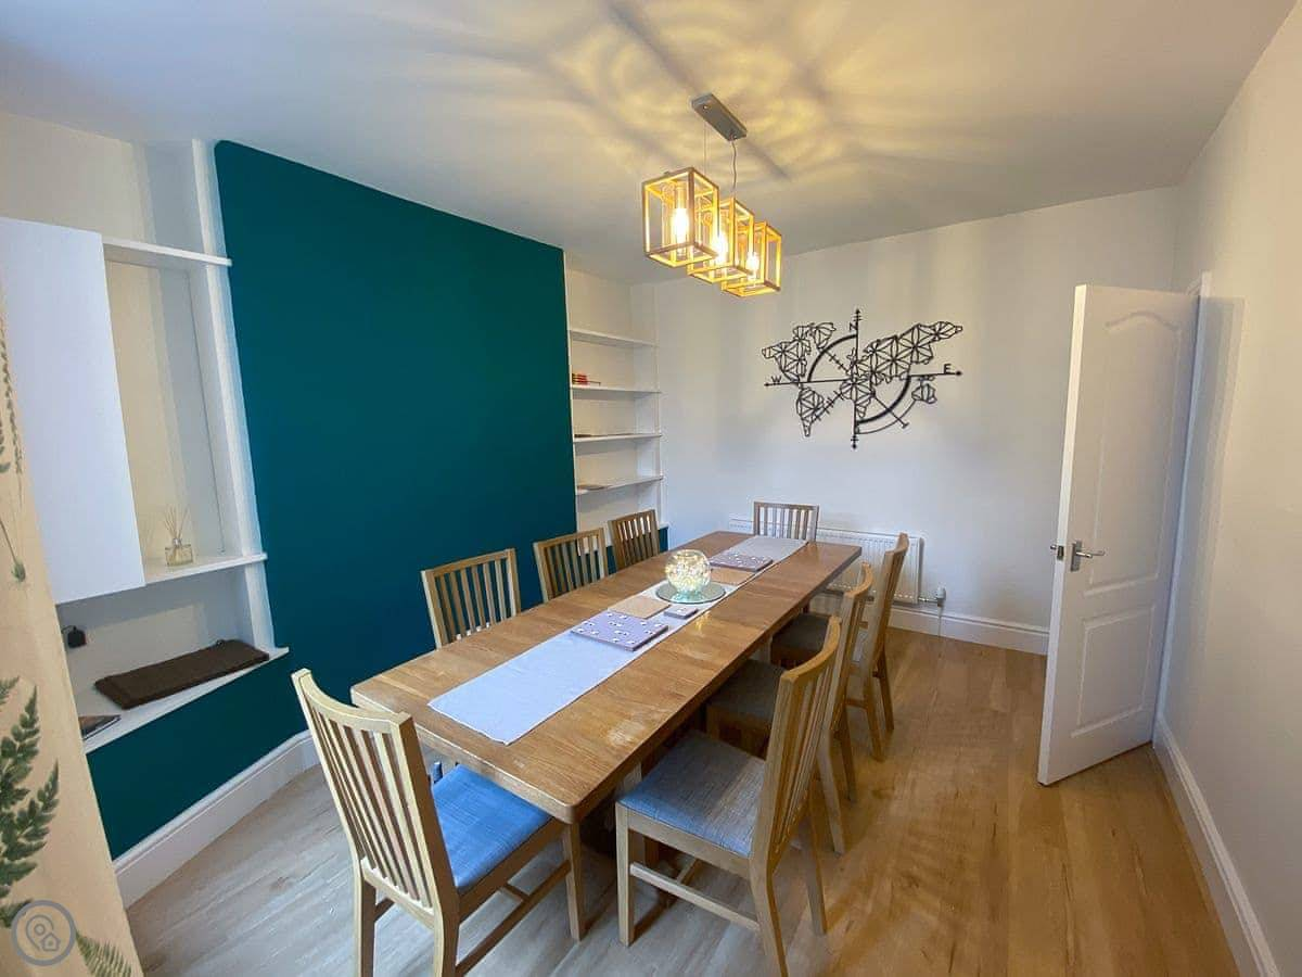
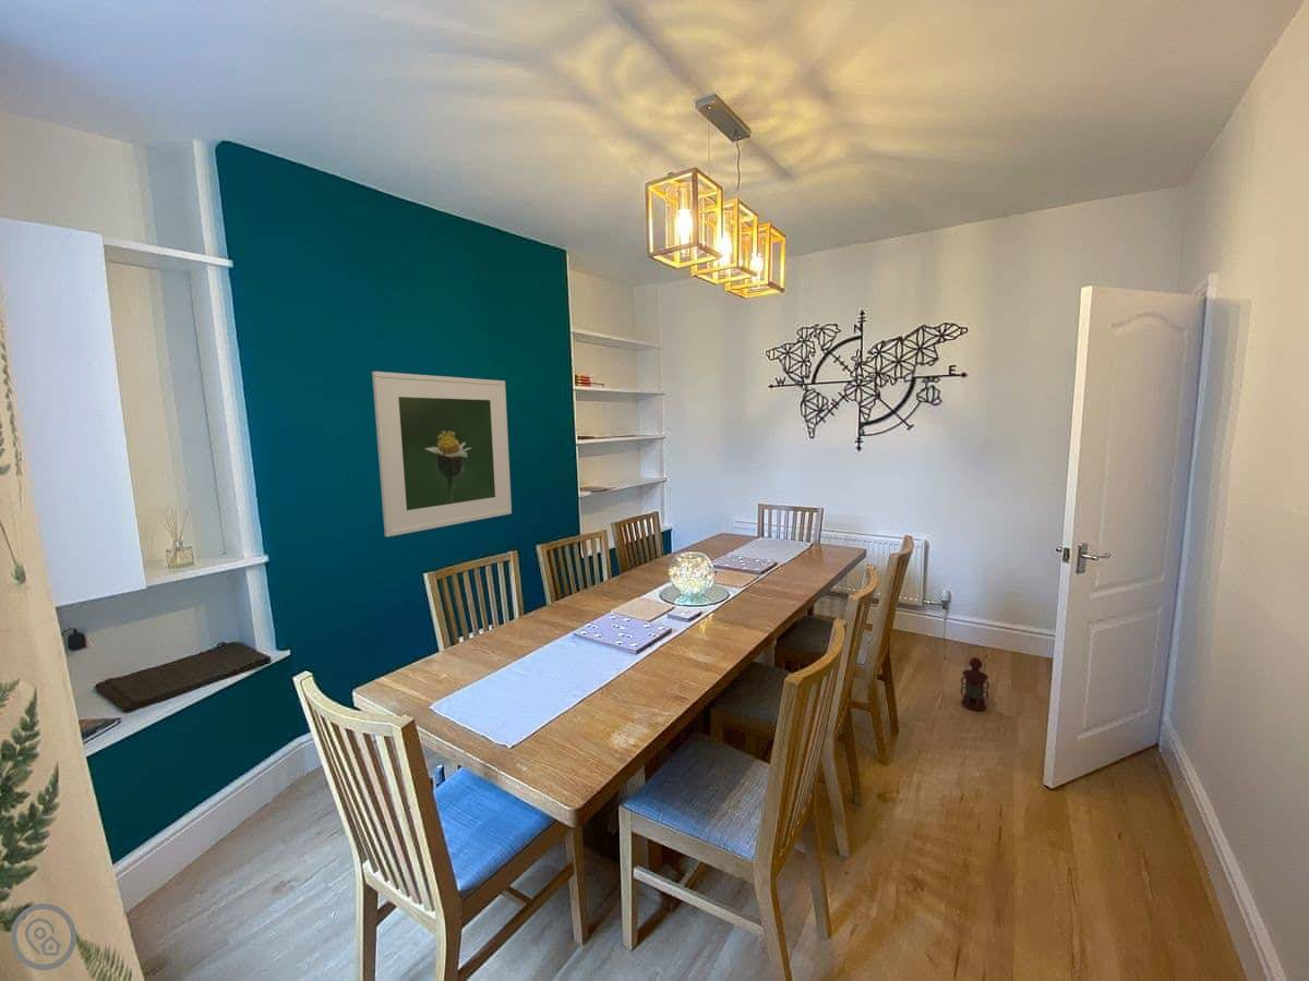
+ lantern (974, 676)
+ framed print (451, 451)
